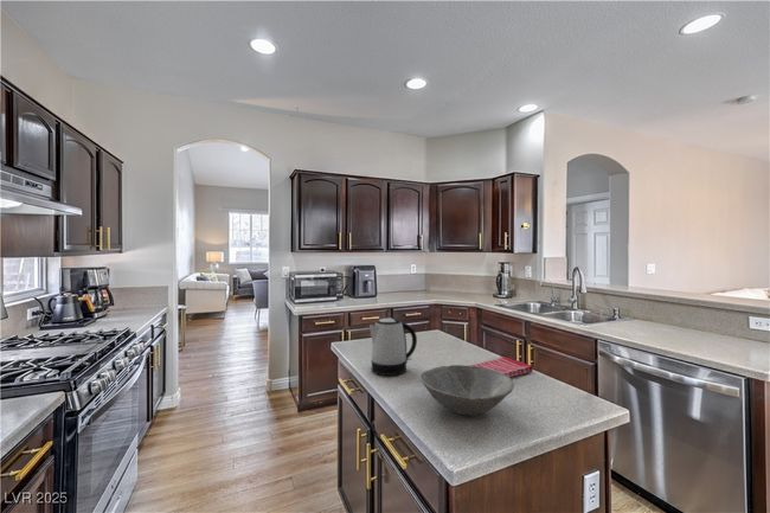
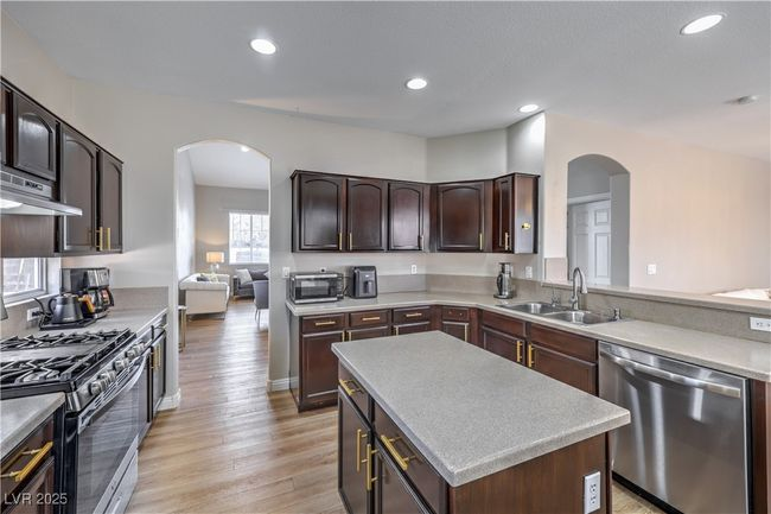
- kettle (393, 344)
- bowl (466, 393)
- dish towel (499, 367)
